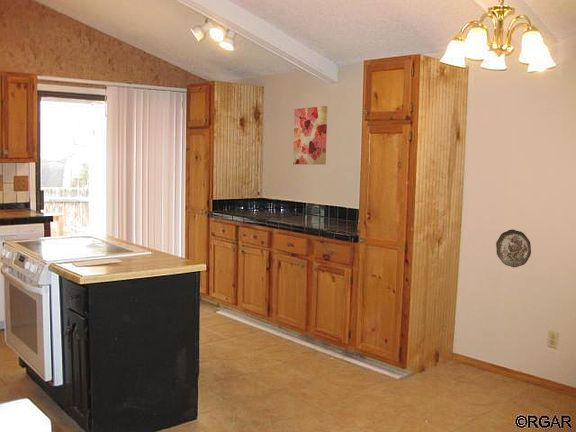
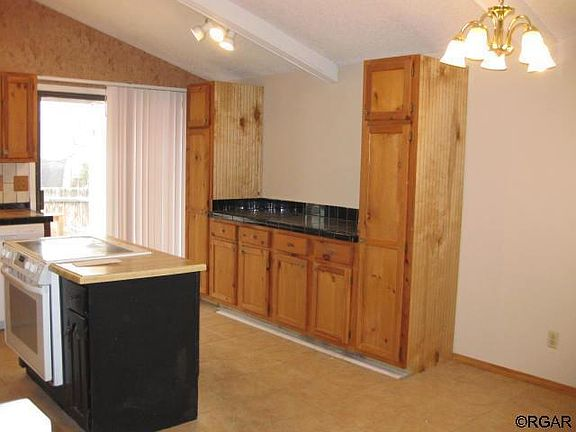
- wall art (309, 136)
- decorative plate (514, 248)
